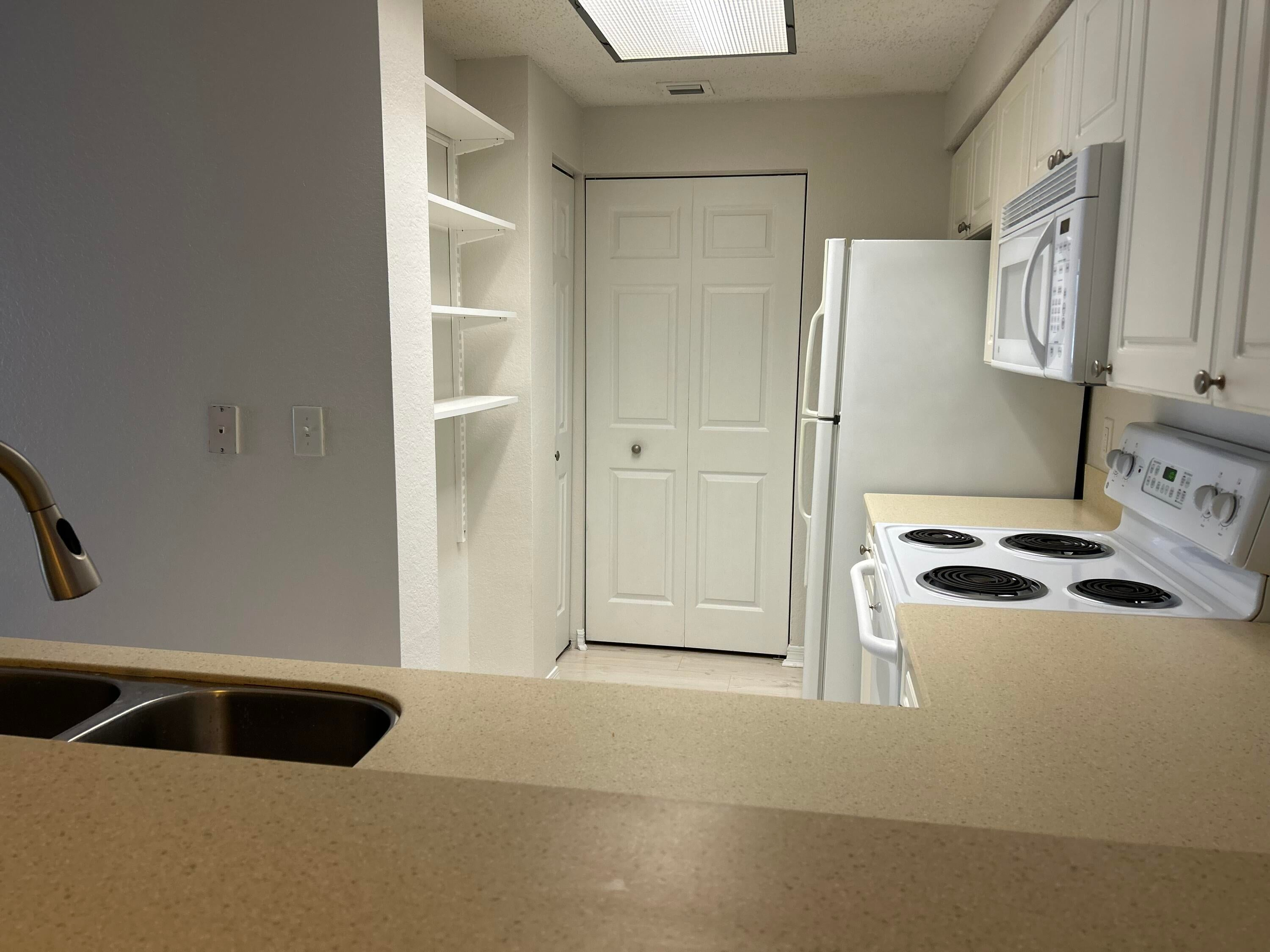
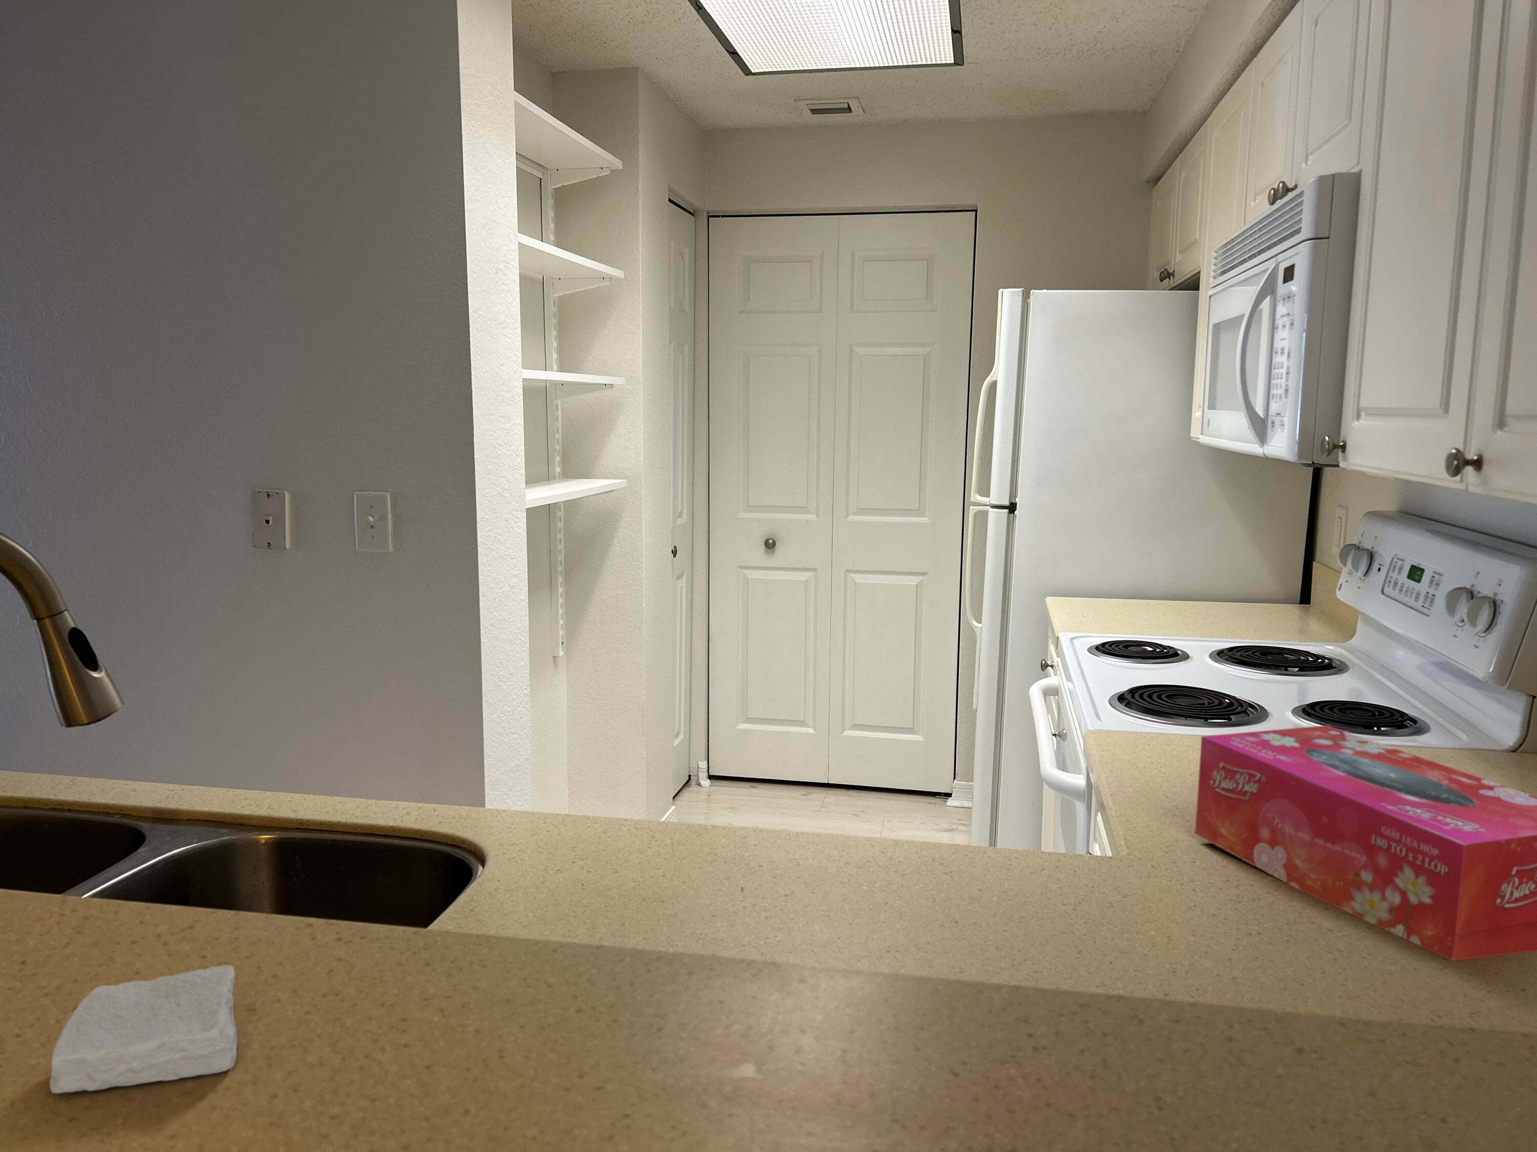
+ soap bar (146, 1027)
+ tissue box (1380, 829)
